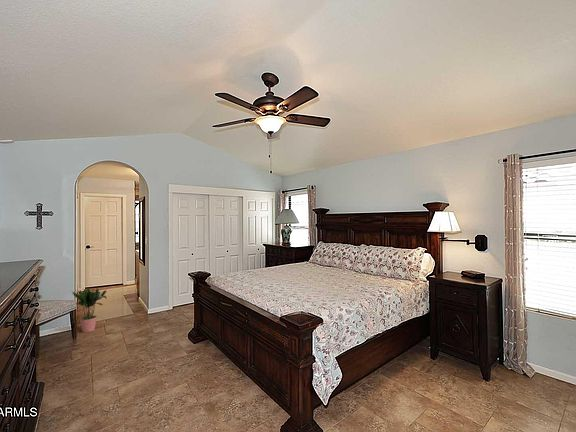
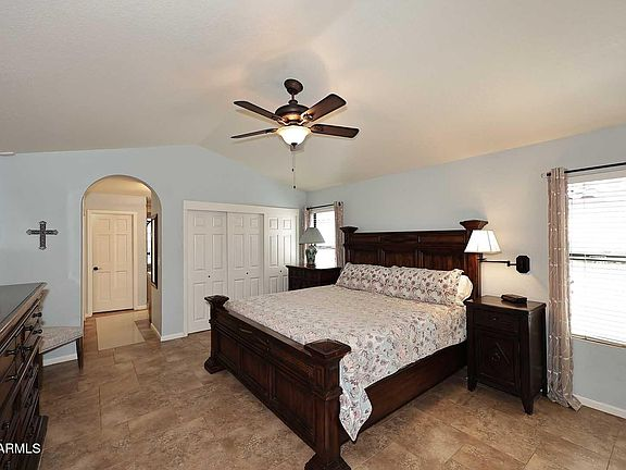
- potted plant (90, 307)
